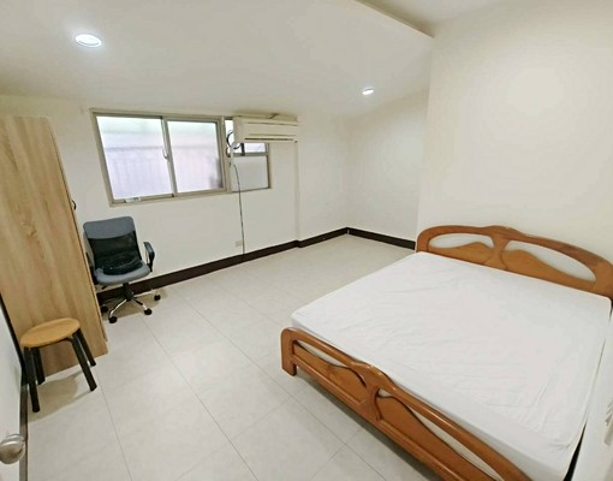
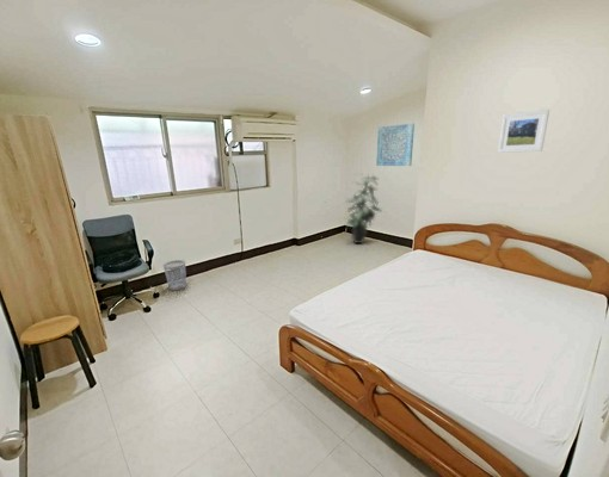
+ indoor plant (361, 209)
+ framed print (522, 132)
+ wastebasket (176, 274)
+ wall art (394, 145)
